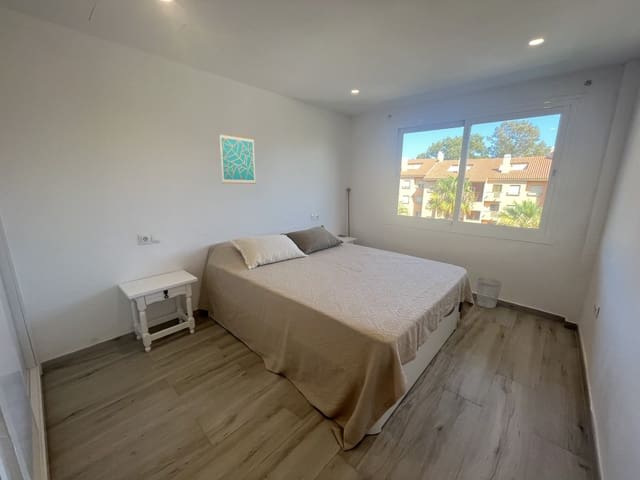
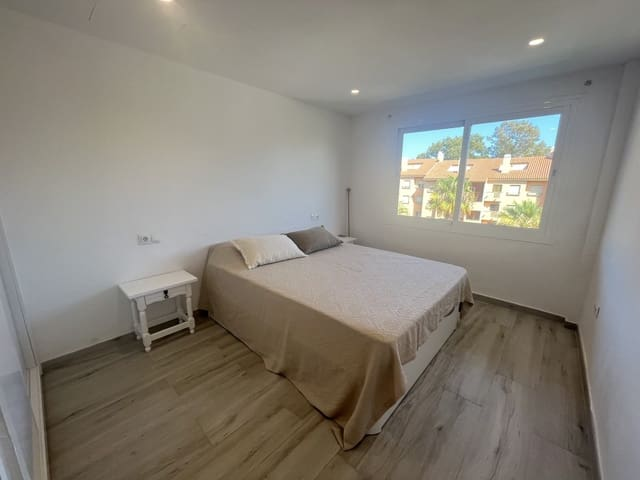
- wastebasket (487, 292)
- wall art (238, 160)
